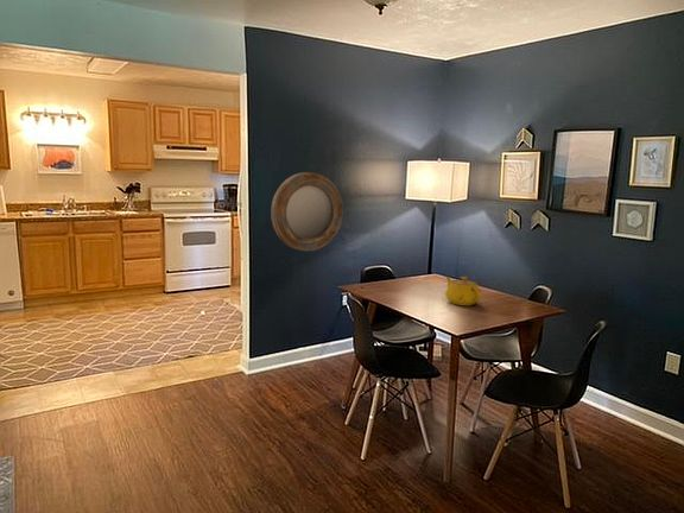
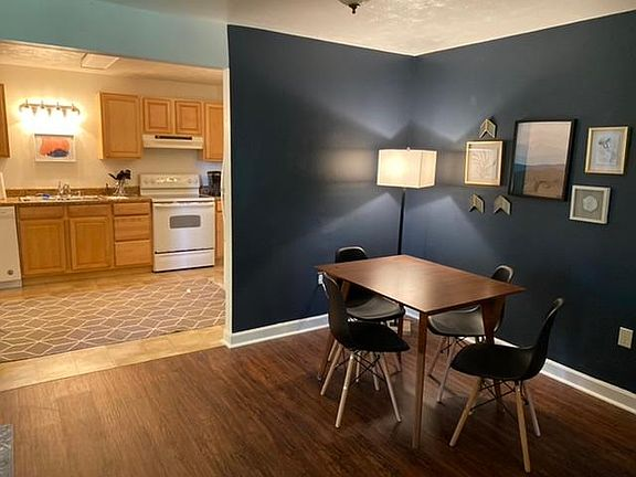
- teapot (462, 289)
- home mirror (308, 211)
